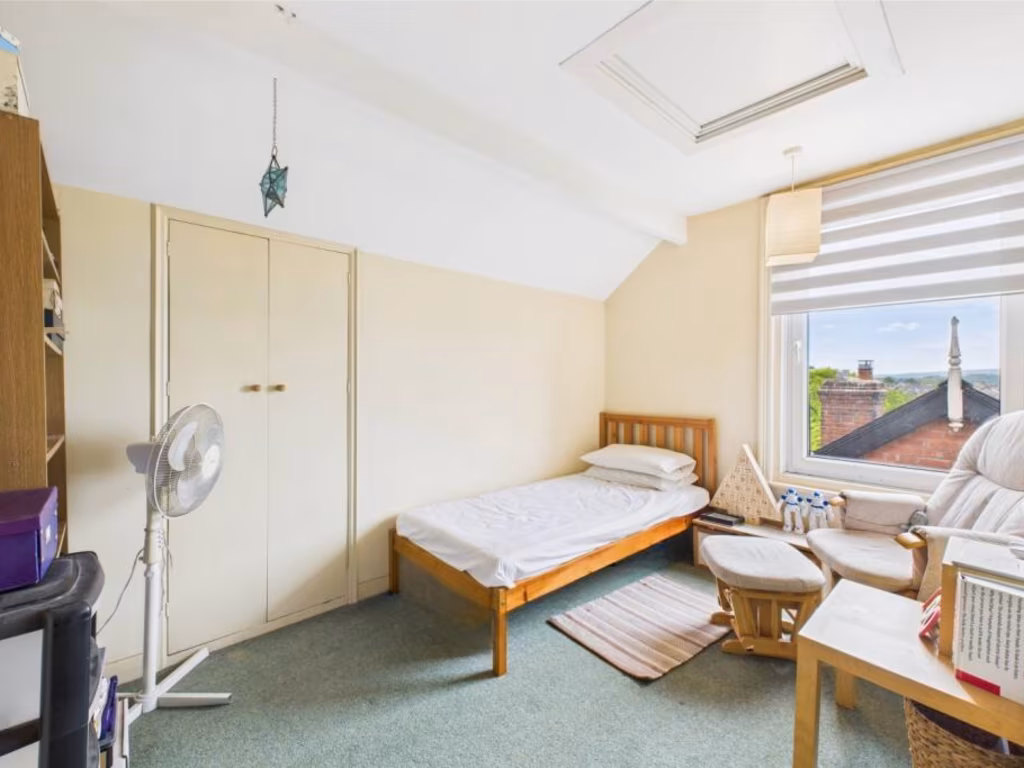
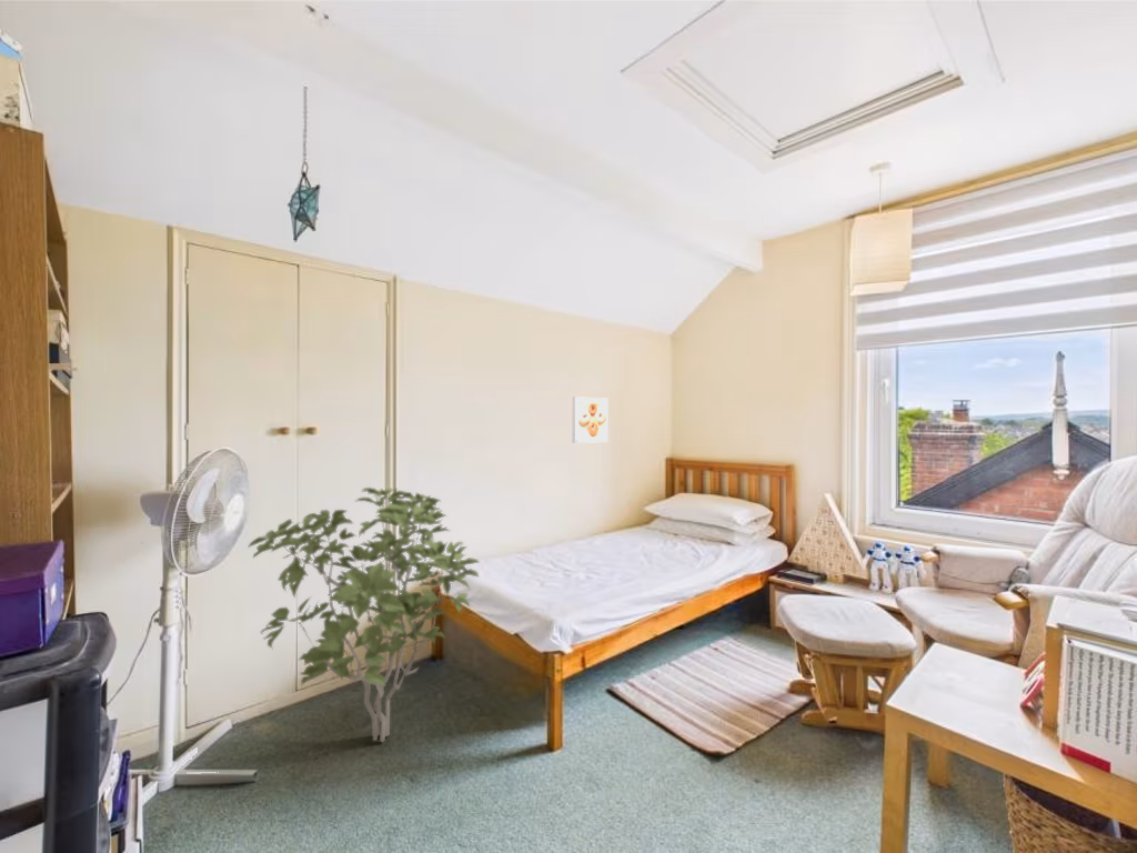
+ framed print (591, 420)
+ shrub (379, 612)
